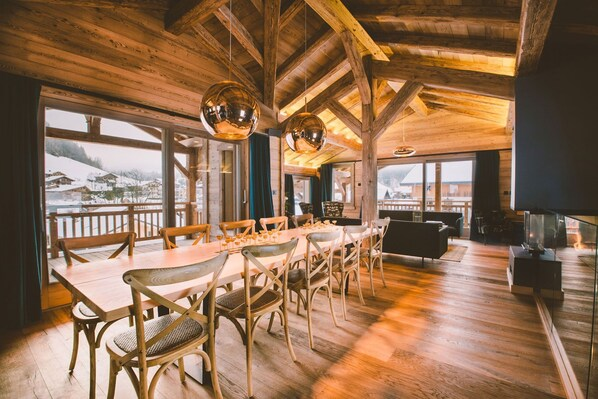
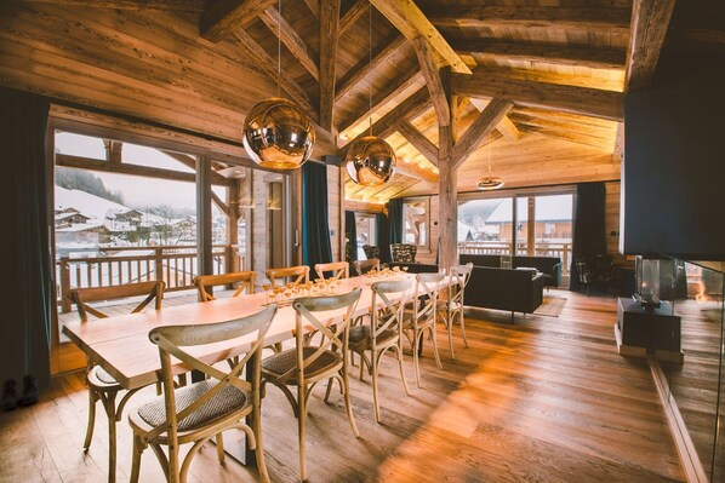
+ boots (16, 390)
